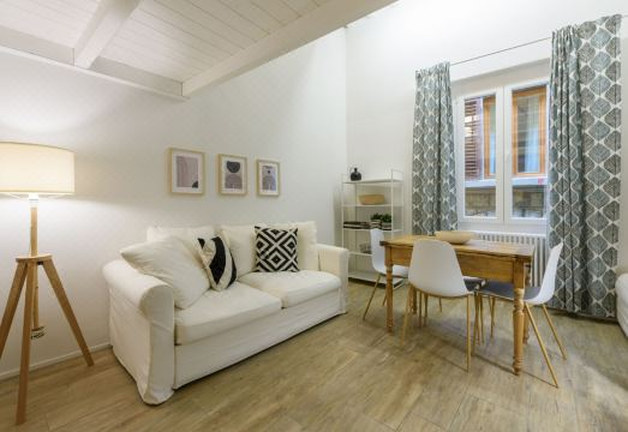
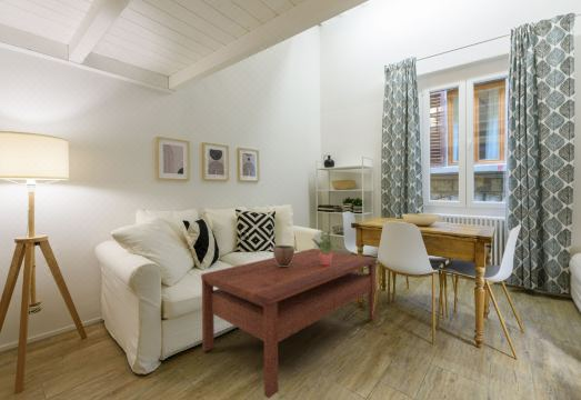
+ potted plant (328, 248)
+ coffee table (298, 299)
+ decorative bowl (283, 256)
